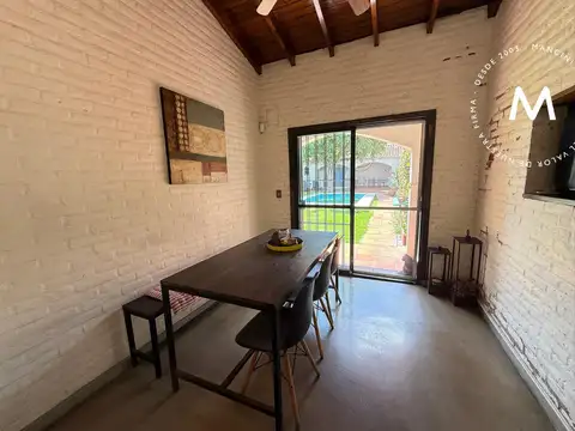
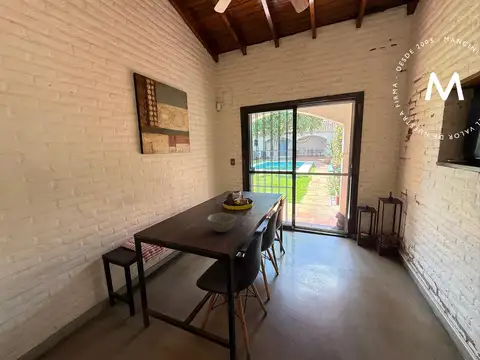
+ bowl (222, 223)
